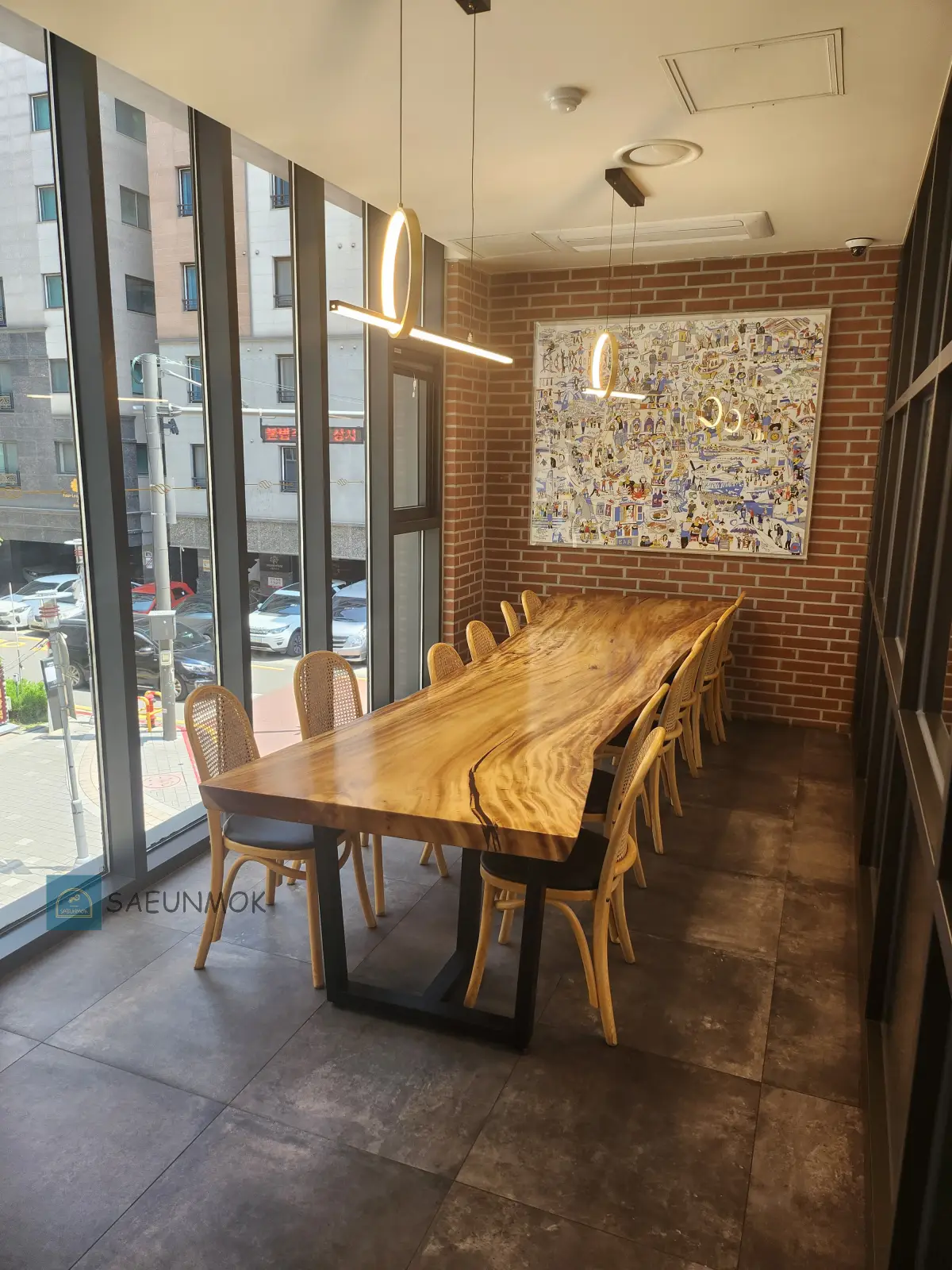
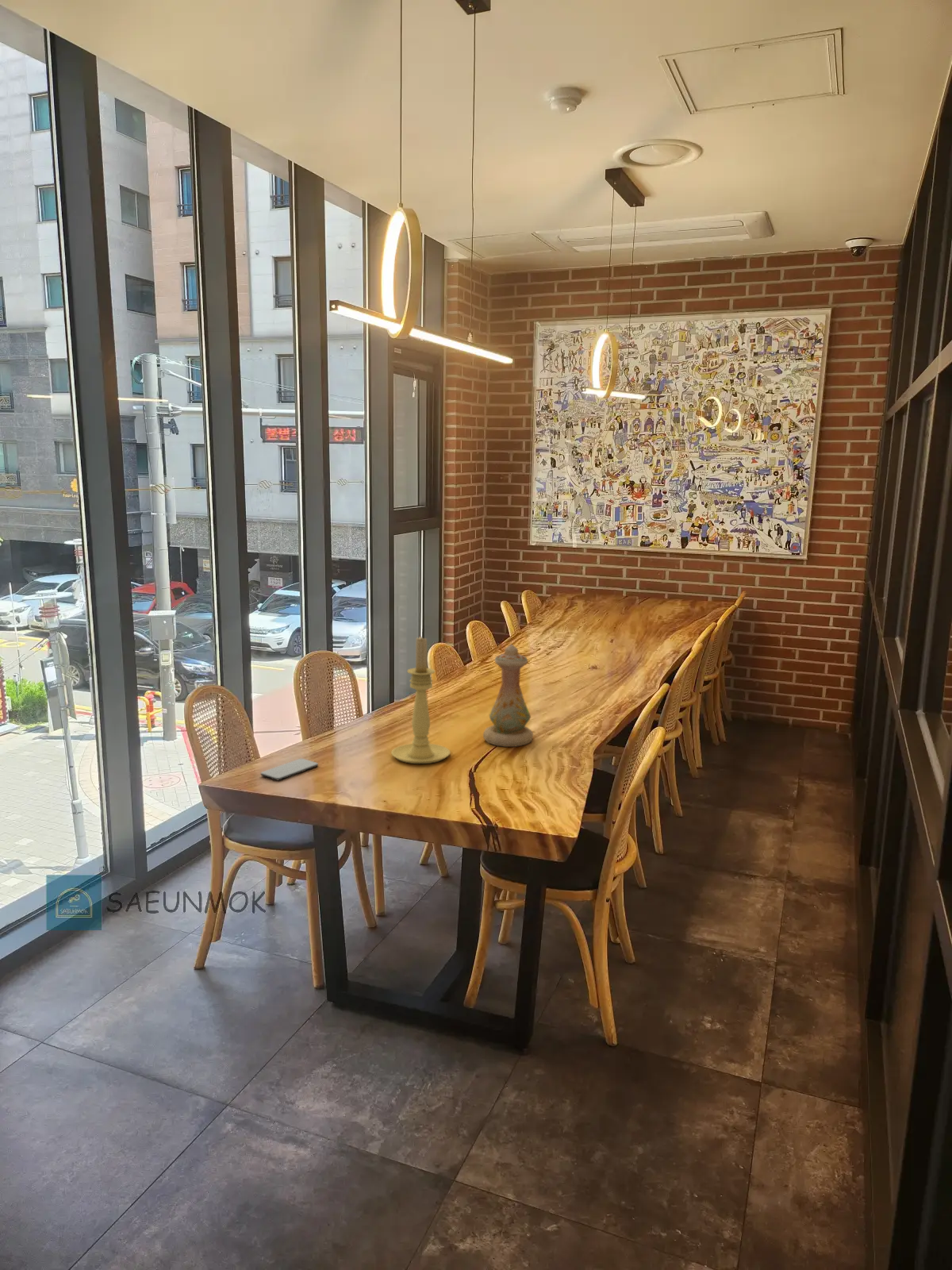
+ candle holder (420, 696)
+ smartphone (290, 769)
+ vase (509, 692)
